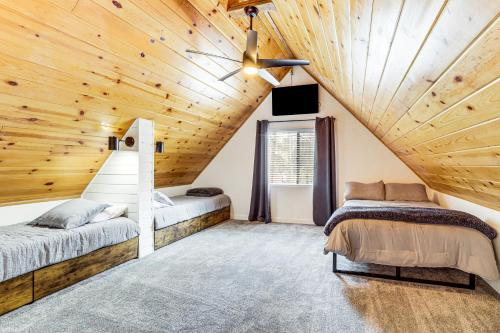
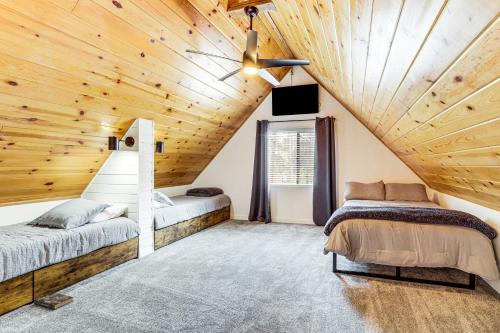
+ book (54, 300)
